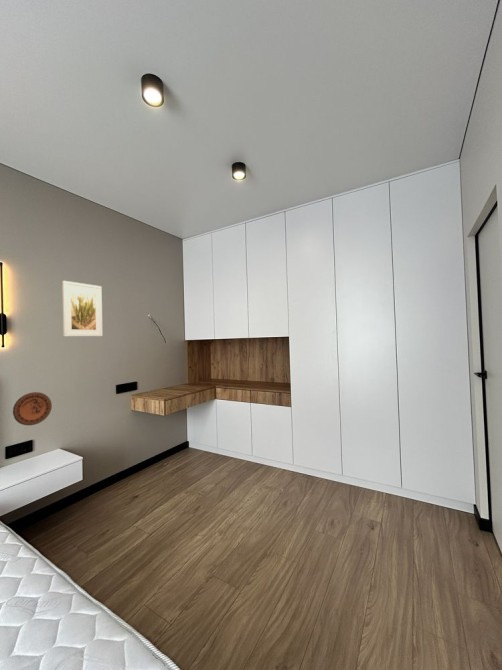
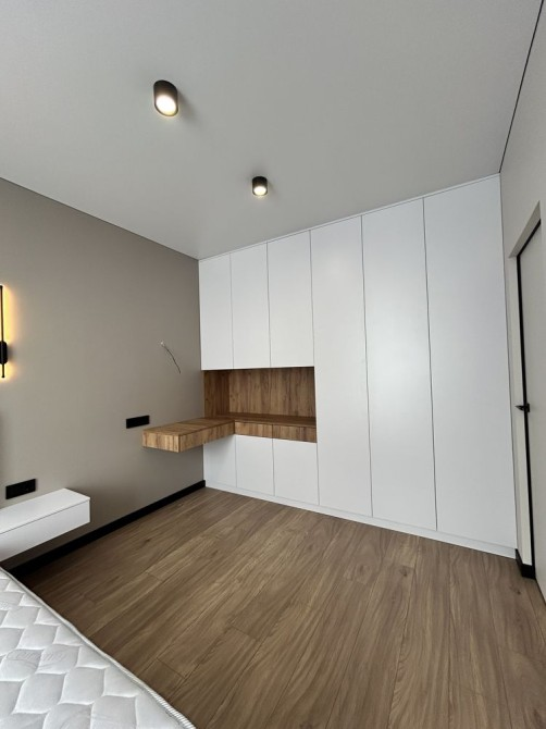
- decorative plate (32, 408)
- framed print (83, 309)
